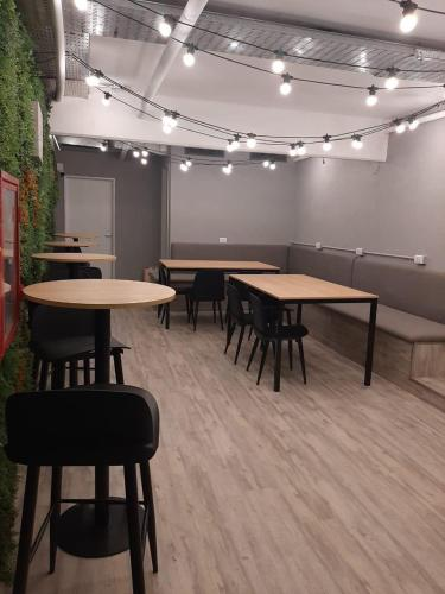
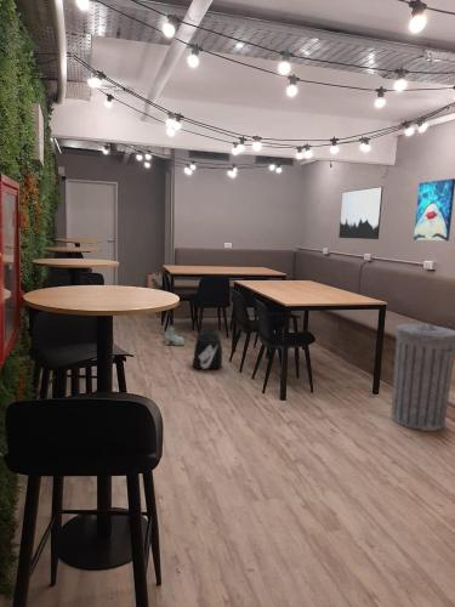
+ backpack (207, 346)
+ wall art (433, 210)
+ trash can (421, 373)
+ wall art (359, 214)
+ boots (174, 334)
